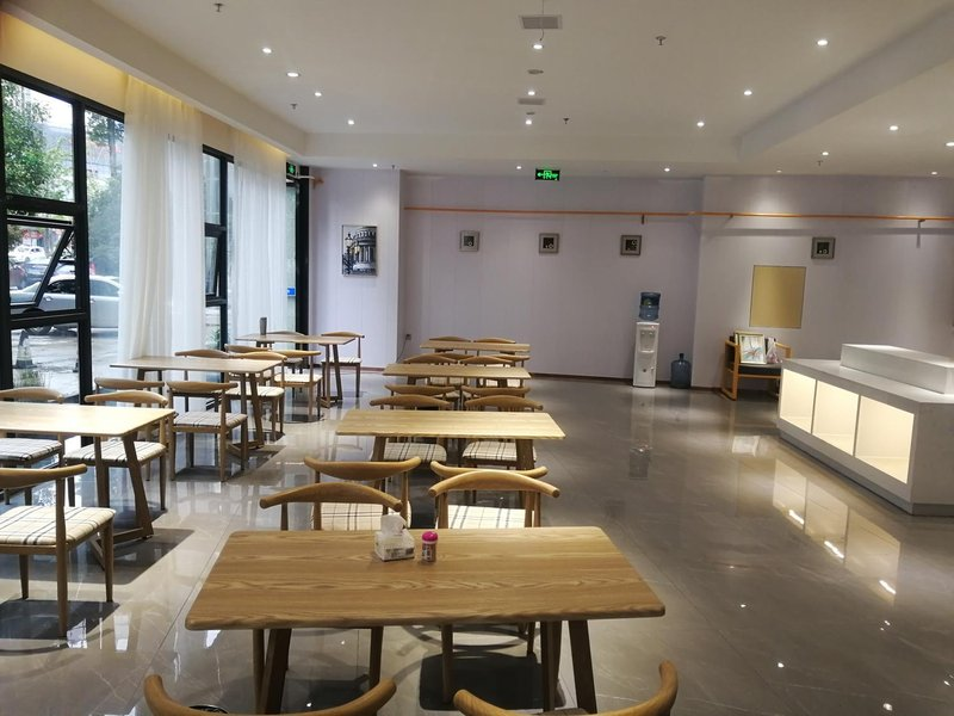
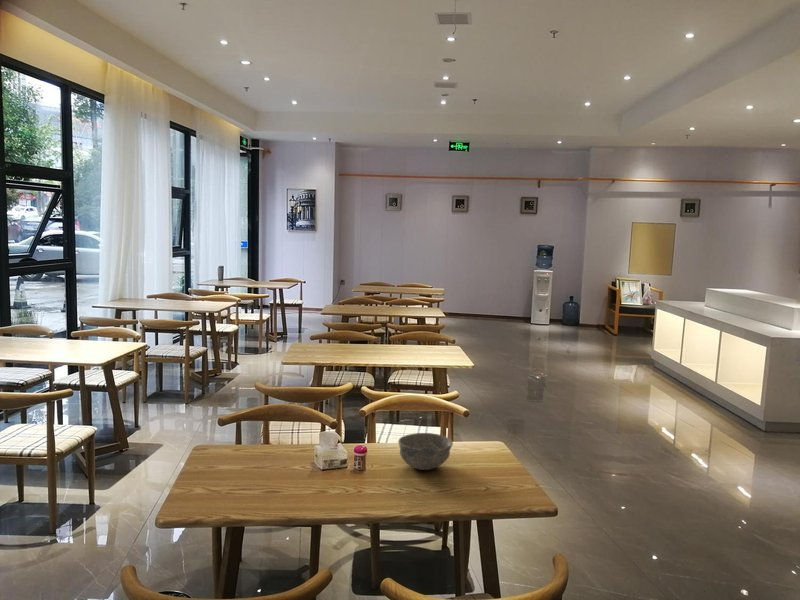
+ bowl (425, 453)
